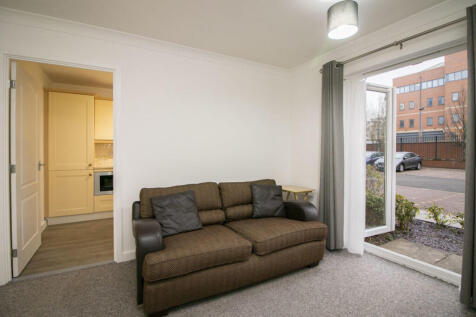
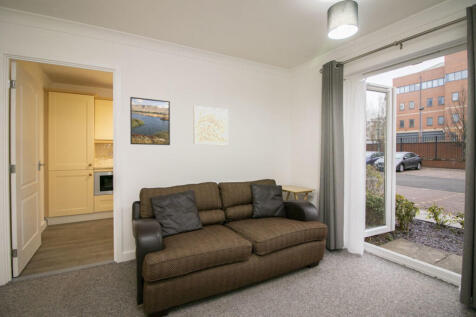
+ wall art (211, 126)
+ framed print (150, 122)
